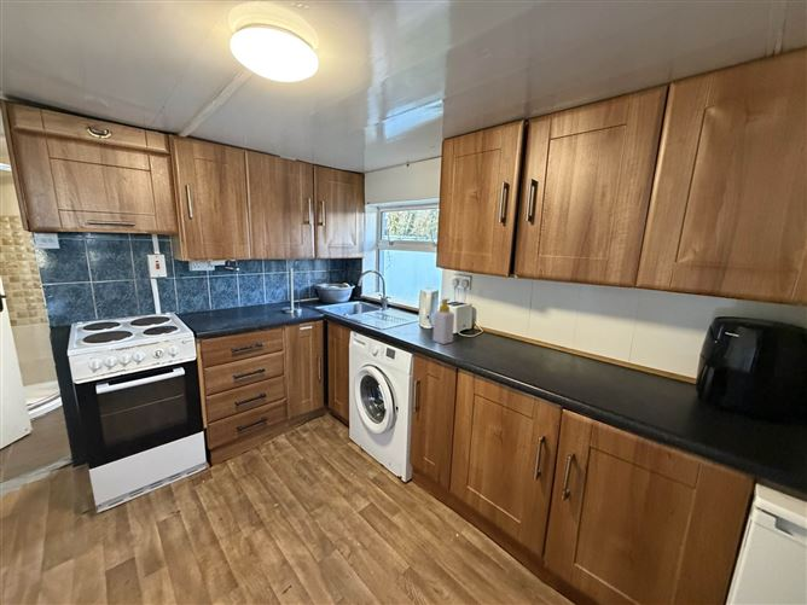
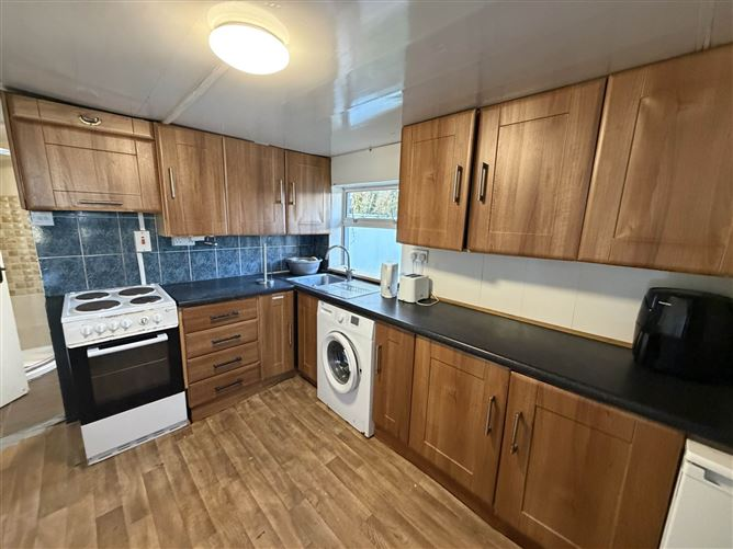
- soap bottle (443, 320)
